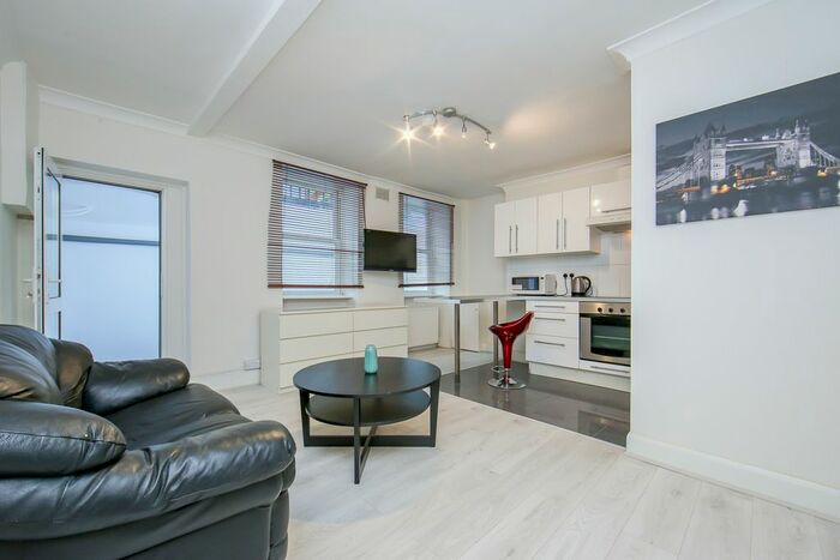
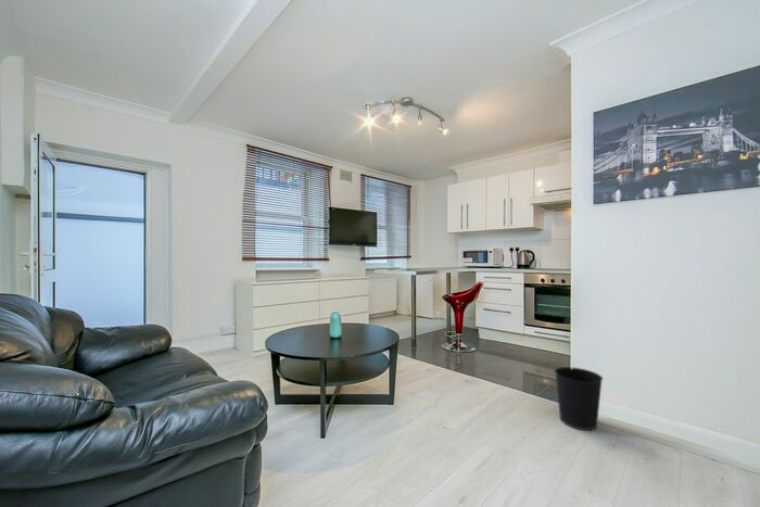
+ wastebasket (578, 397)
